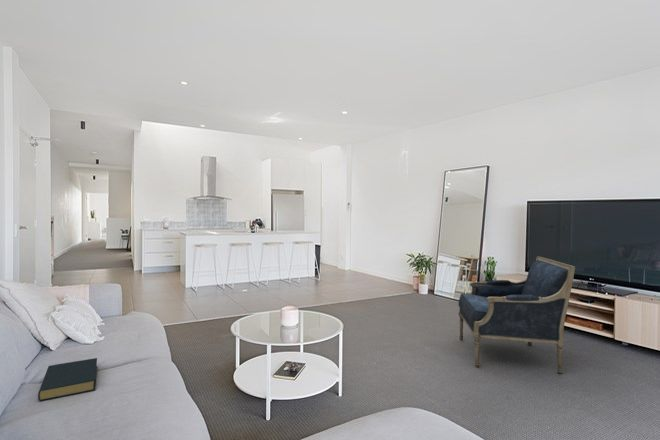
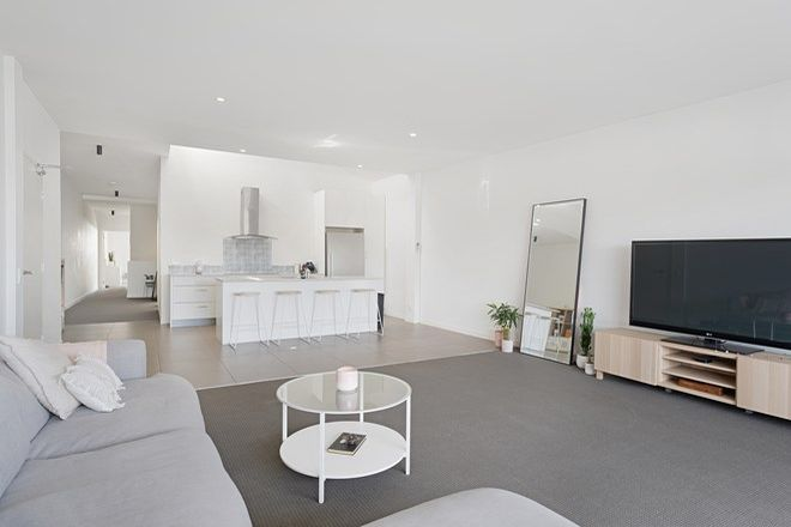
- armchair (508, 307)
- hardback book (70, 377)
